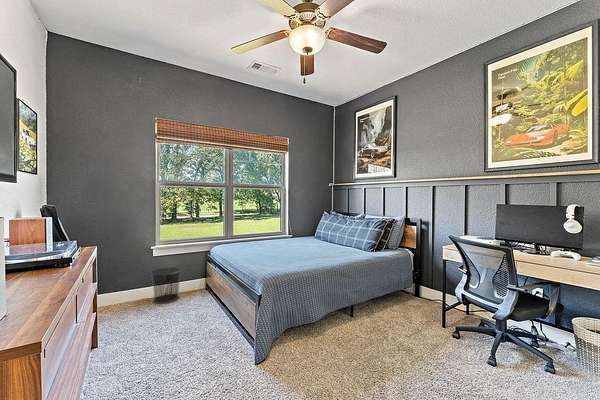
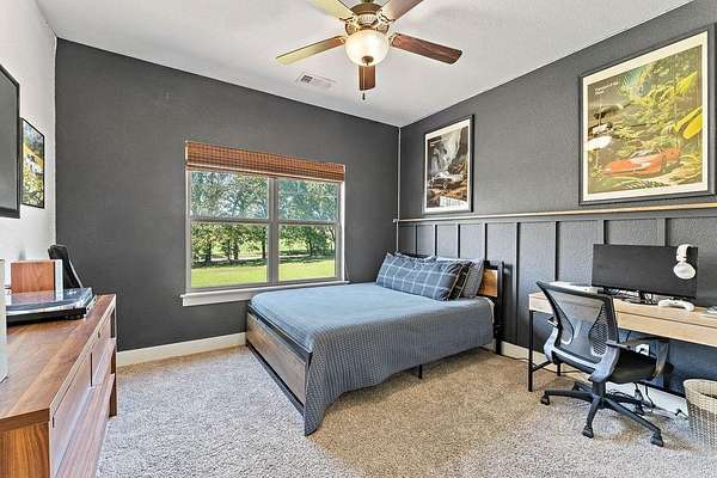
- waste bin (166, 285)
